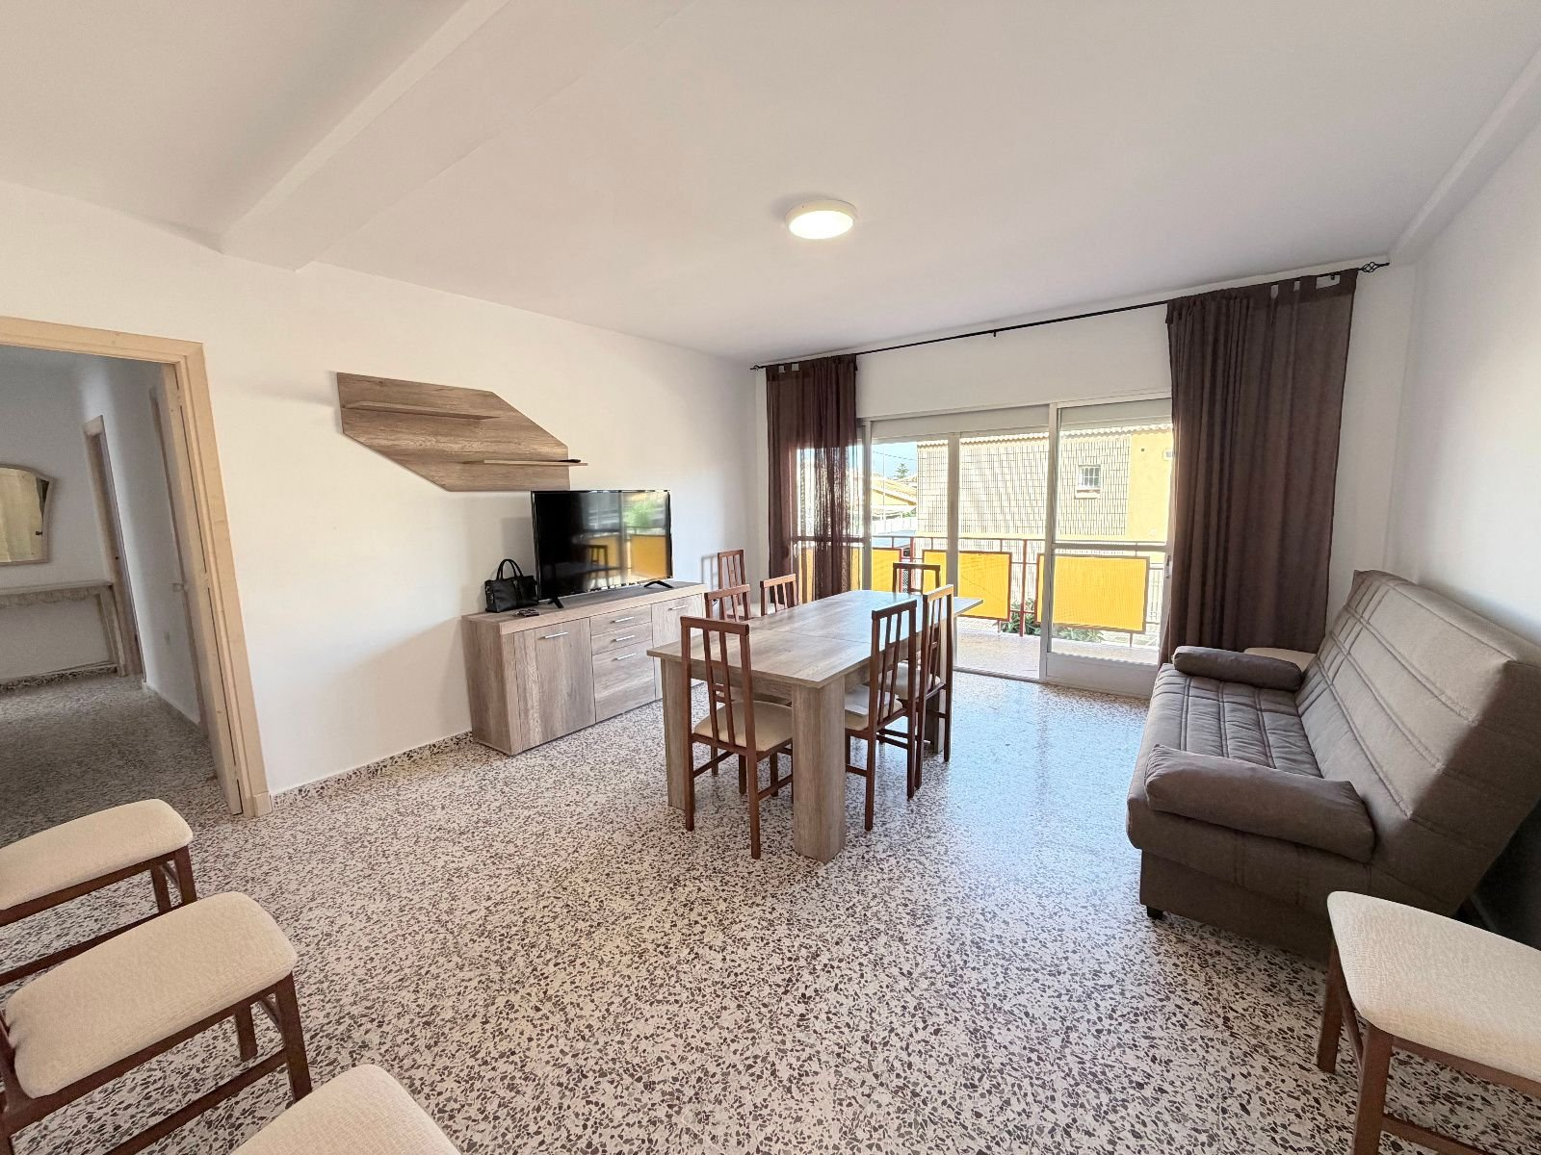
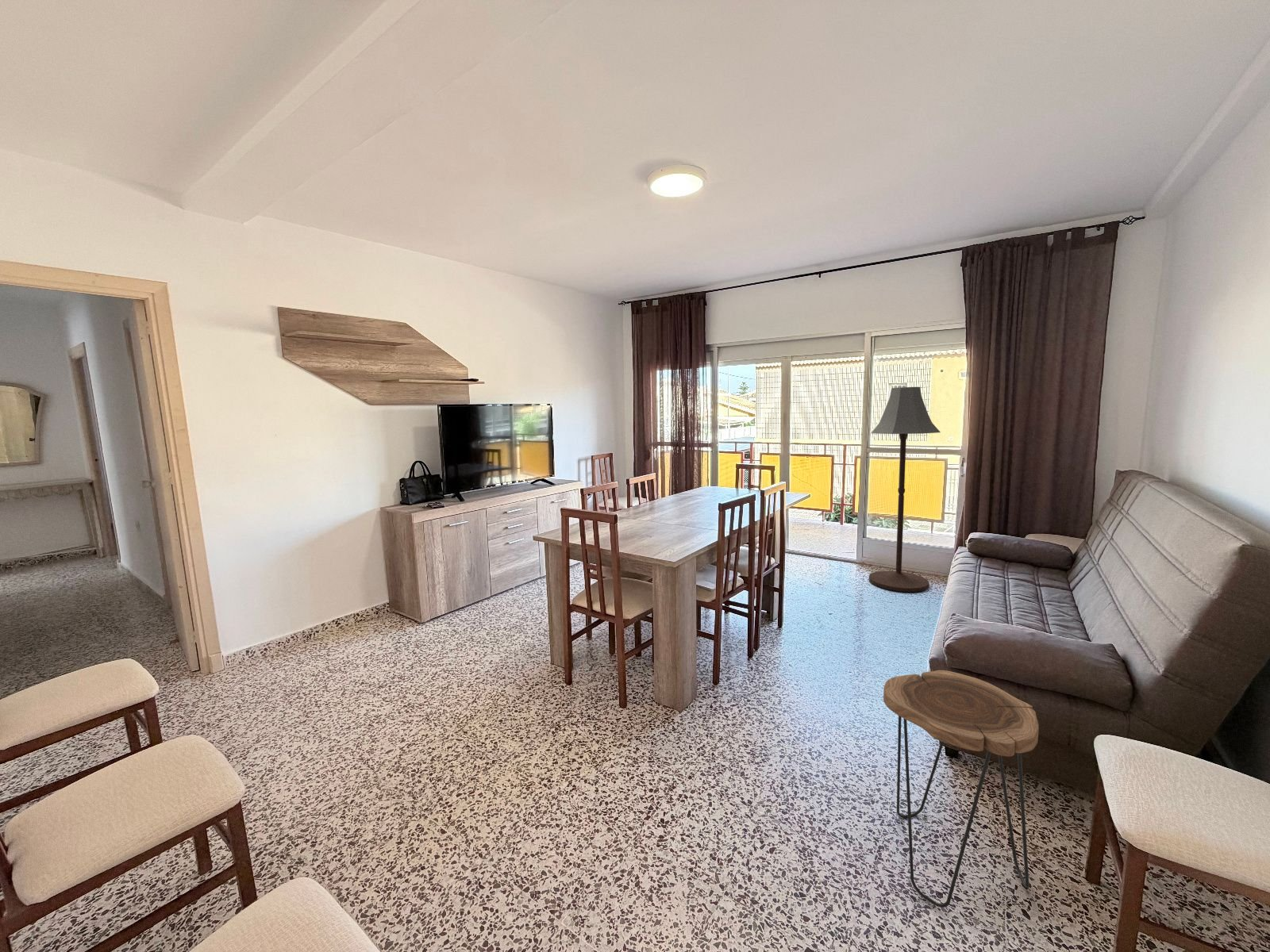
+ floor lamp (901, 487)
+ side table (933, 776)
